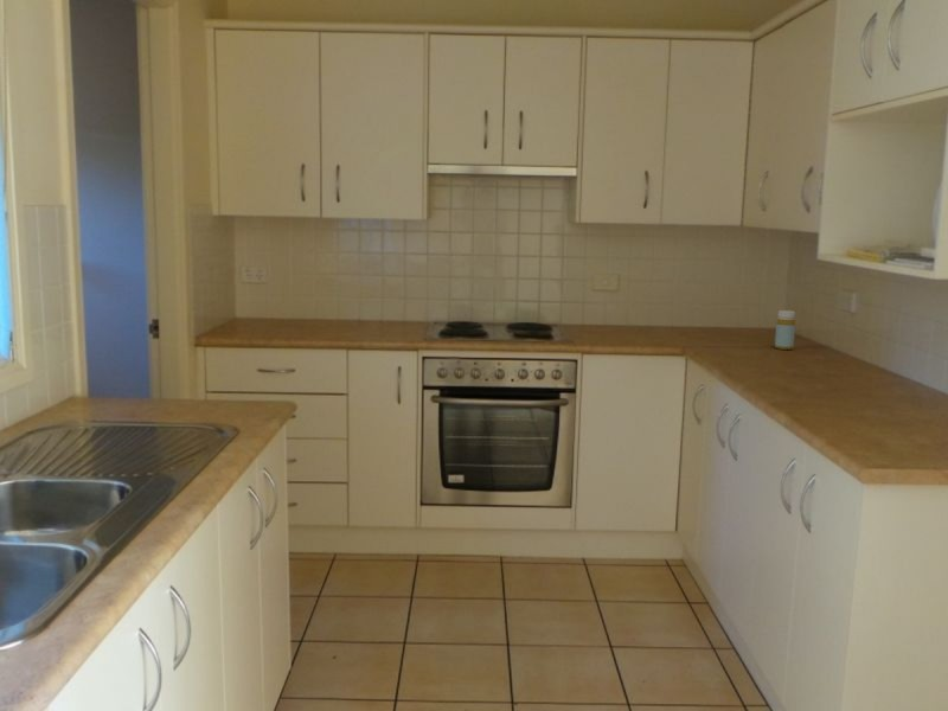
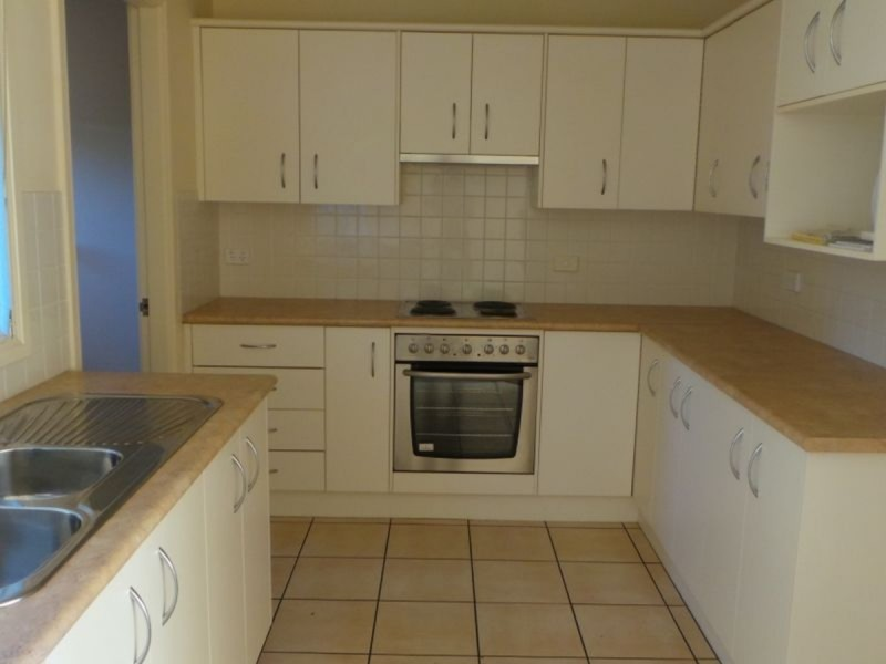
- bottle (784, 329)
